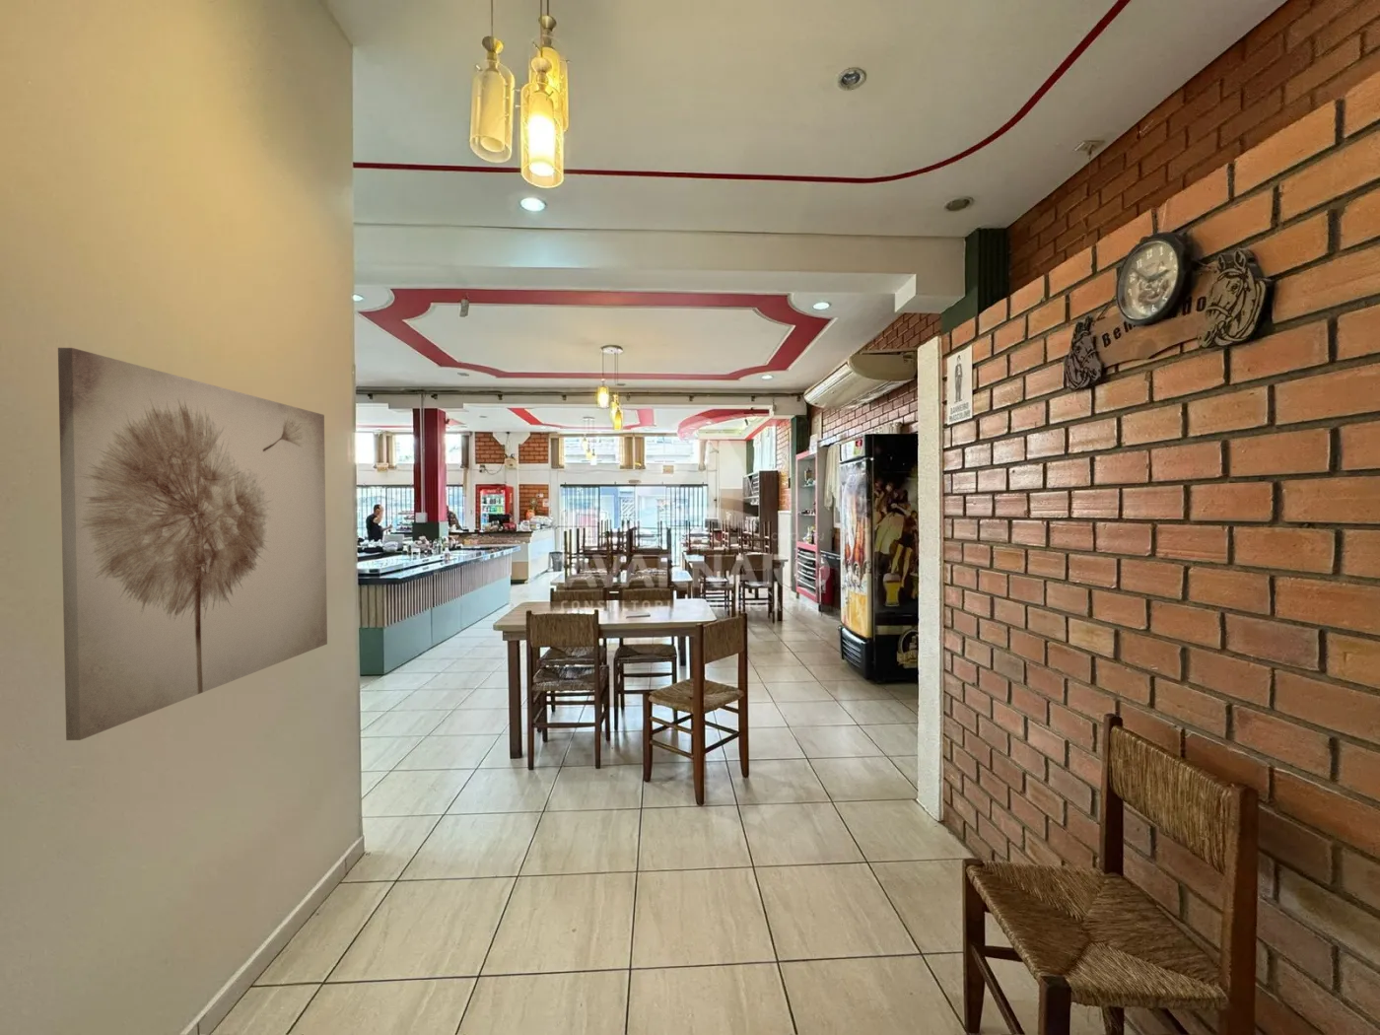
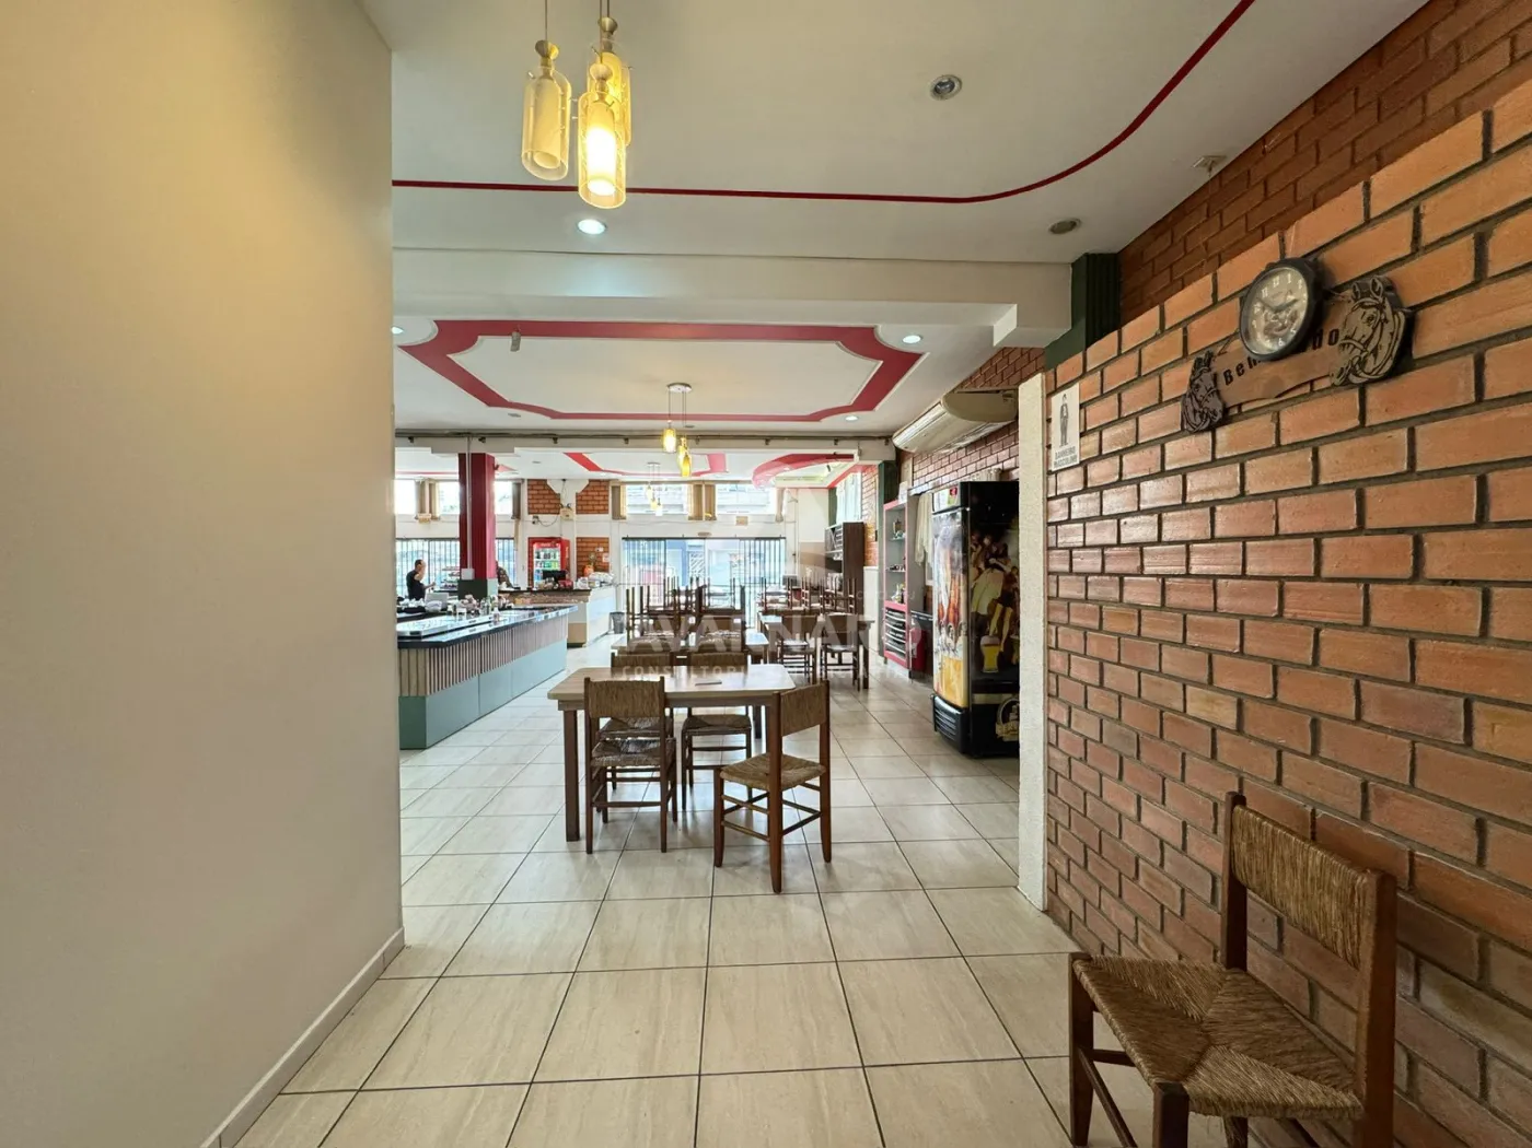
- wall art (228, 535)
